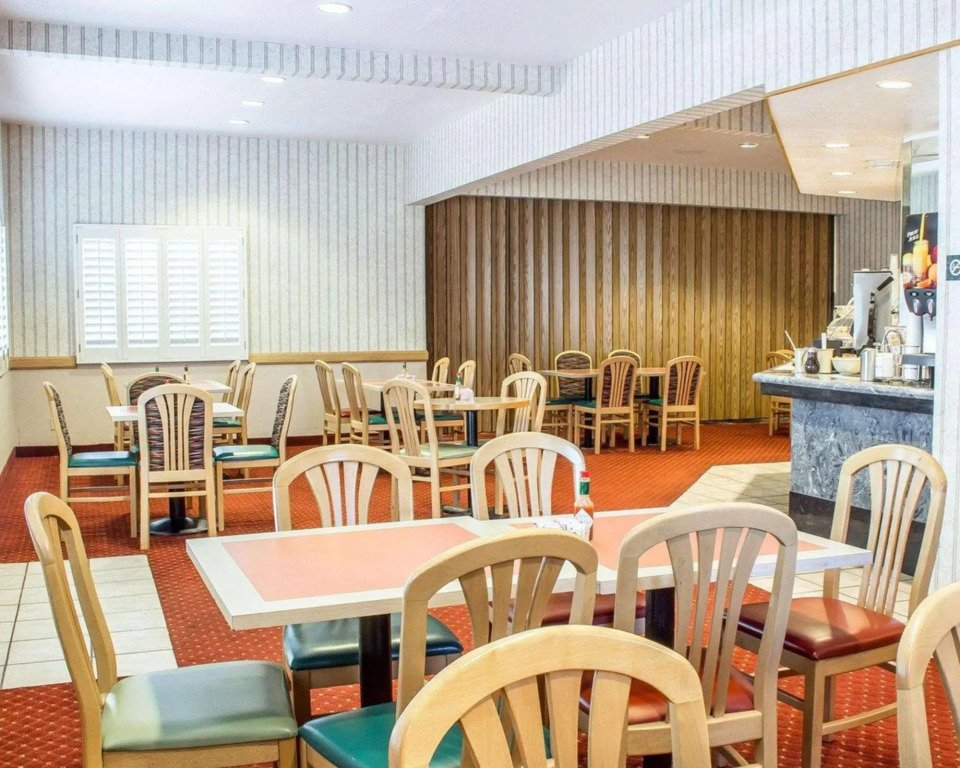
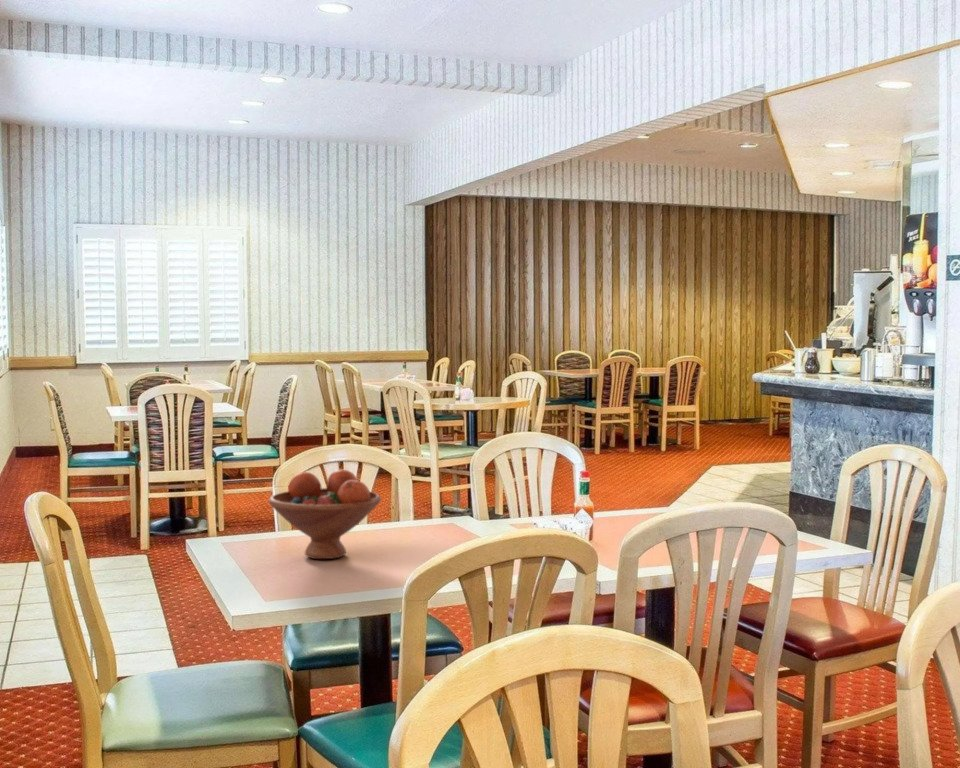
+ fruit bowl (325, 515)
